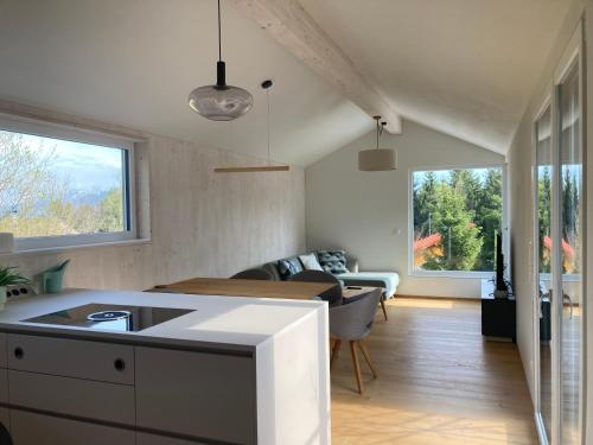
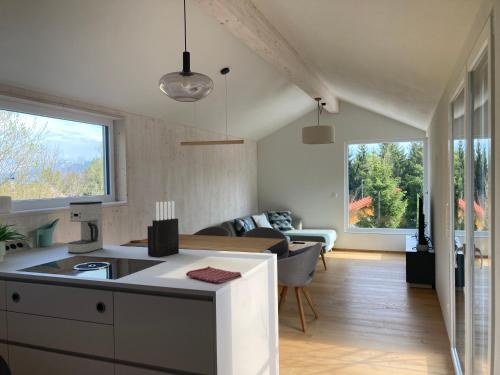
+ coffee maker (86, 226)
+ dish towel (213, 274)
+ knife block (162, 227)
